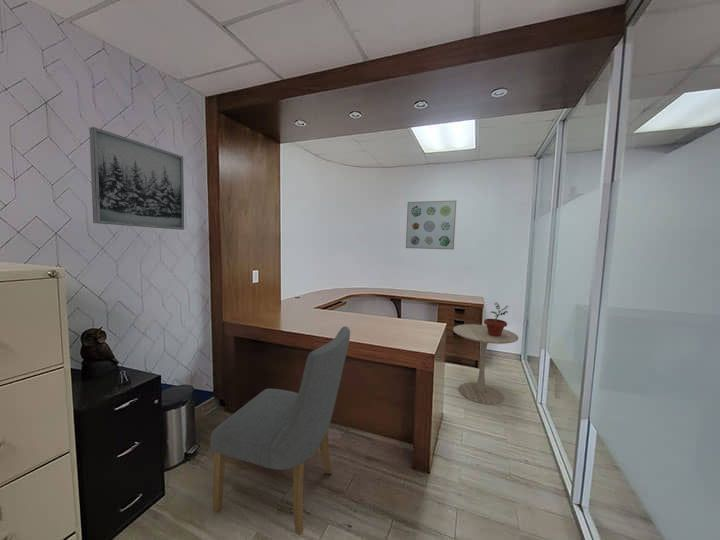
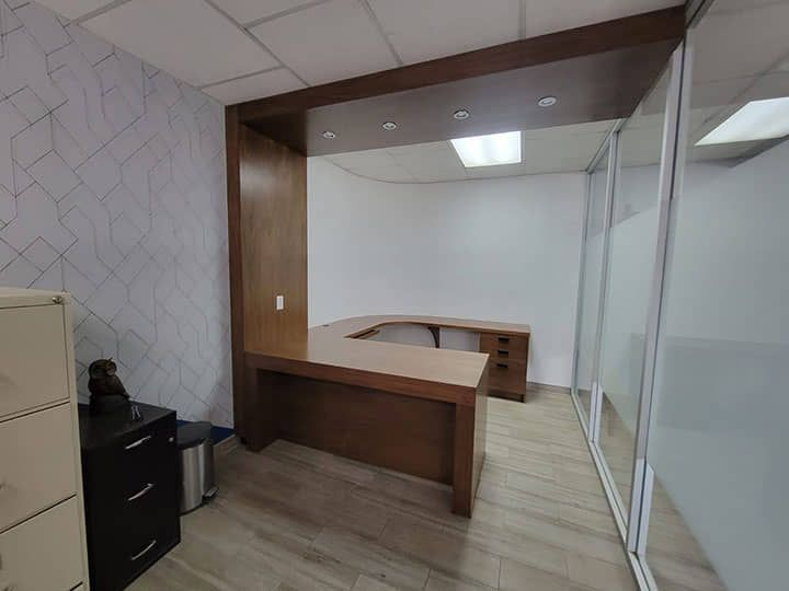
- chair (288, 413)
- side table (482, 362)
- wall art (143, 185)
- potted plant (496, 318)
- wall art (430, 225)
